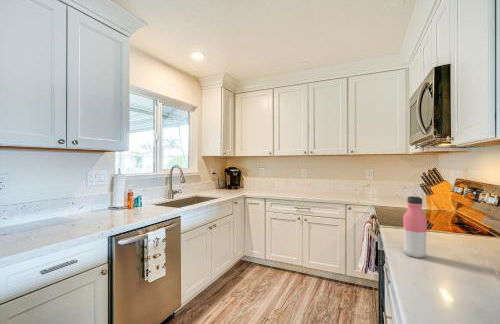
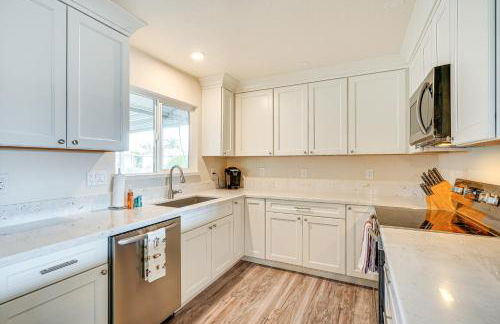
- water bottle (414, 225)
